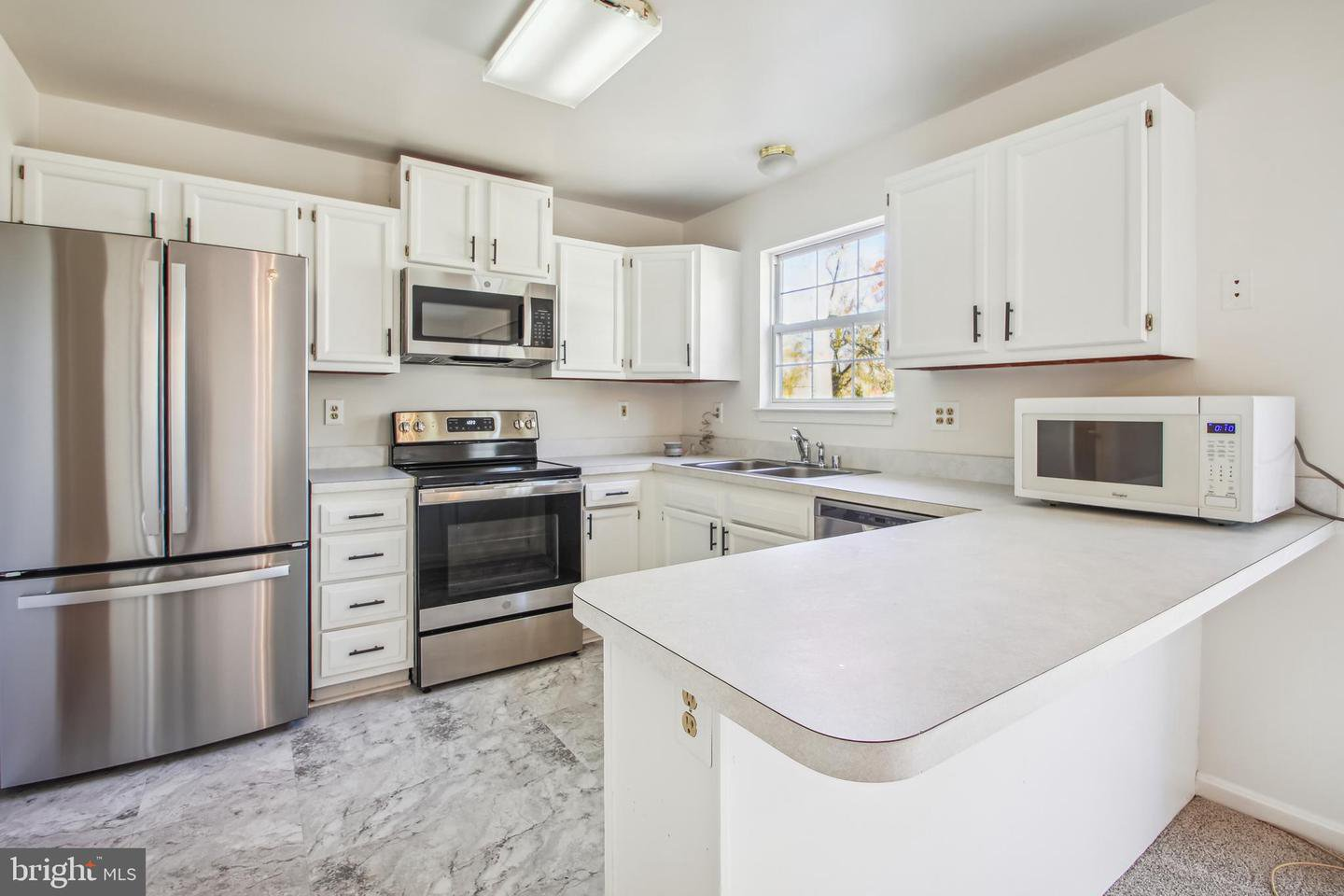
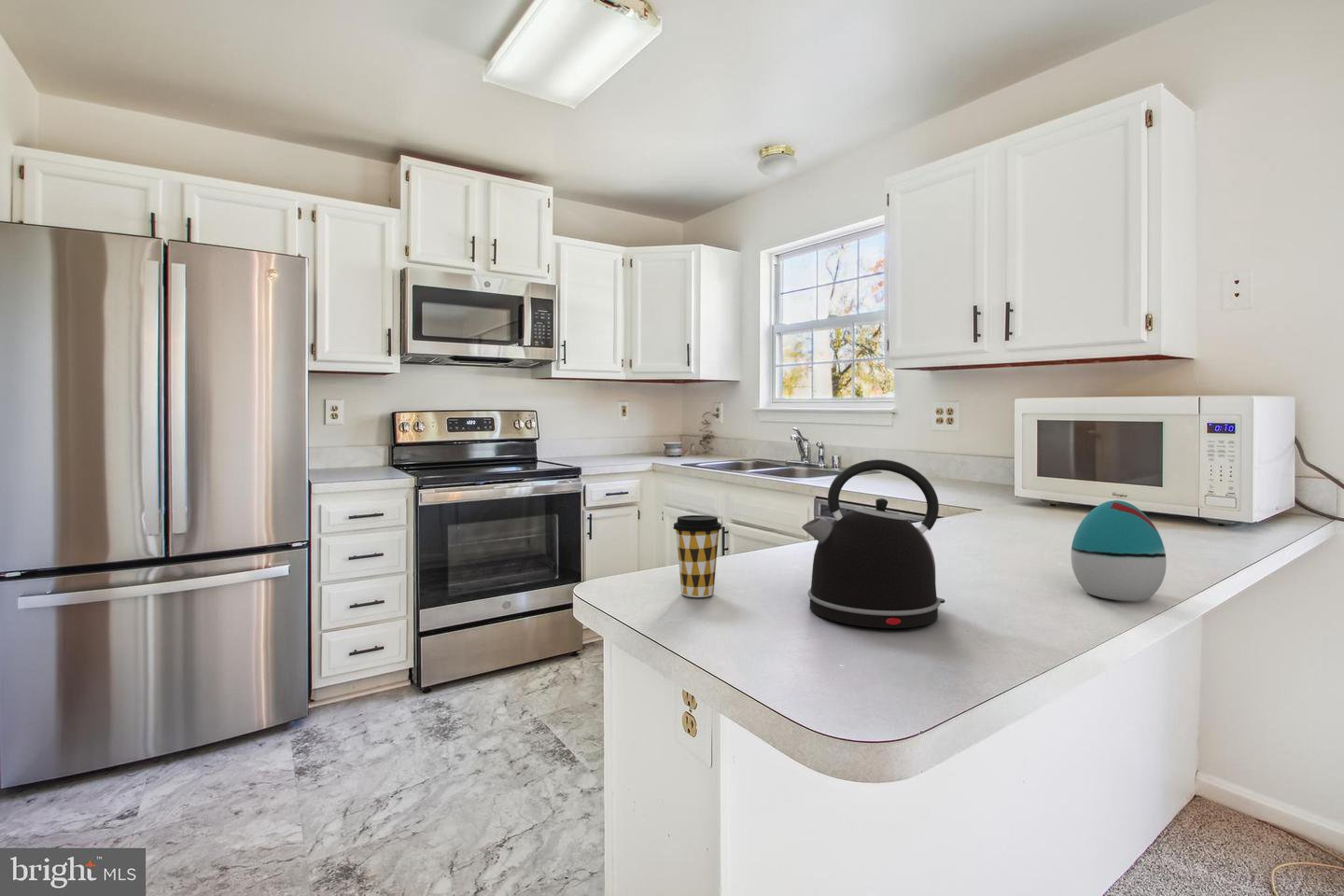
+ coffee cup (697, 555)
+ decorative egg (1116, 547)
+ kettle (873, 534)
